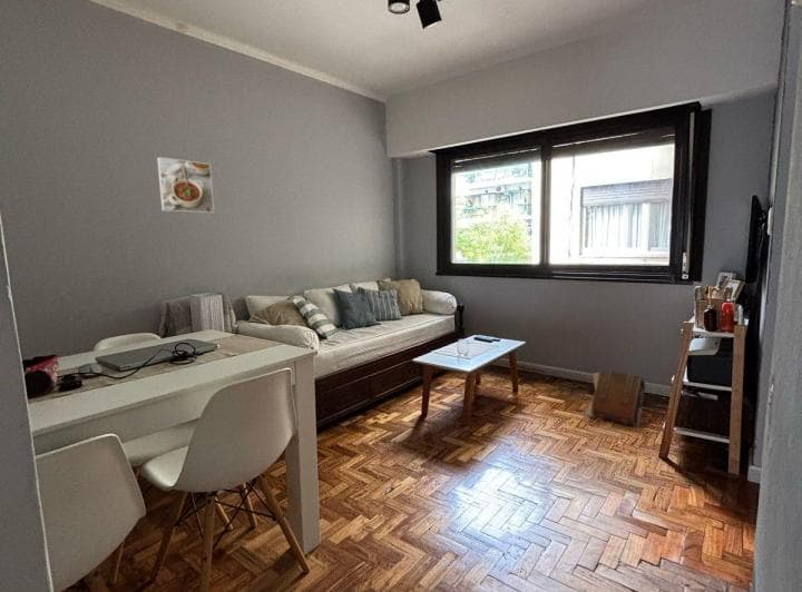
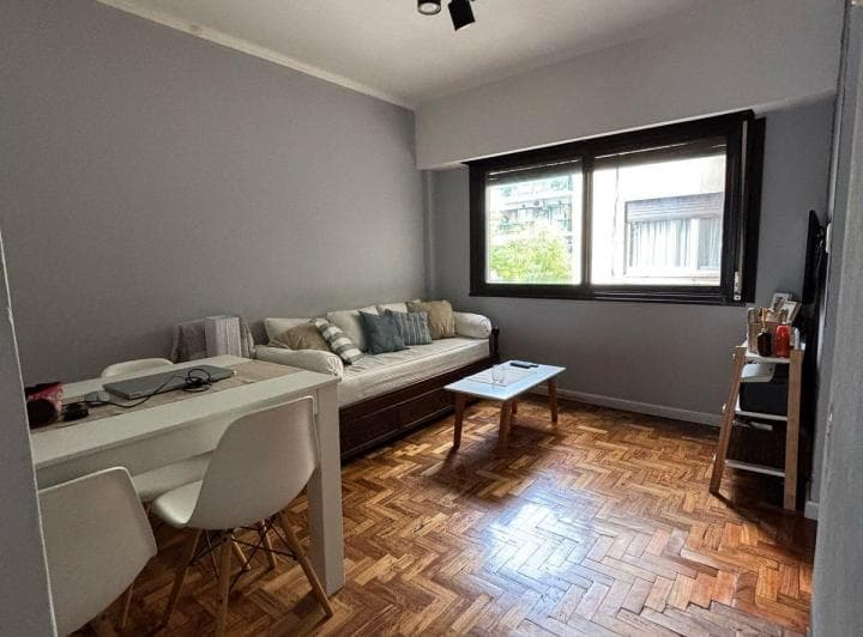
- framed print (186, 186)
- pouch (617, 397)
